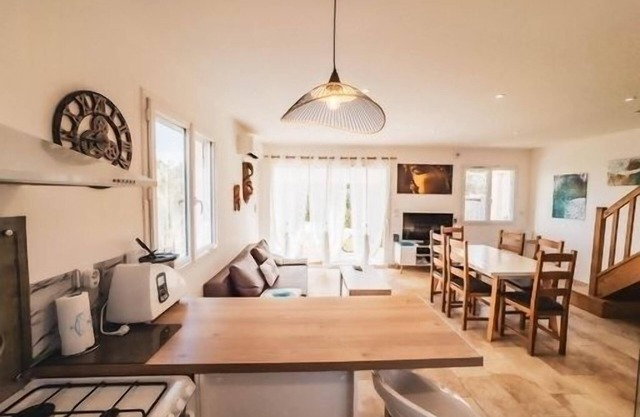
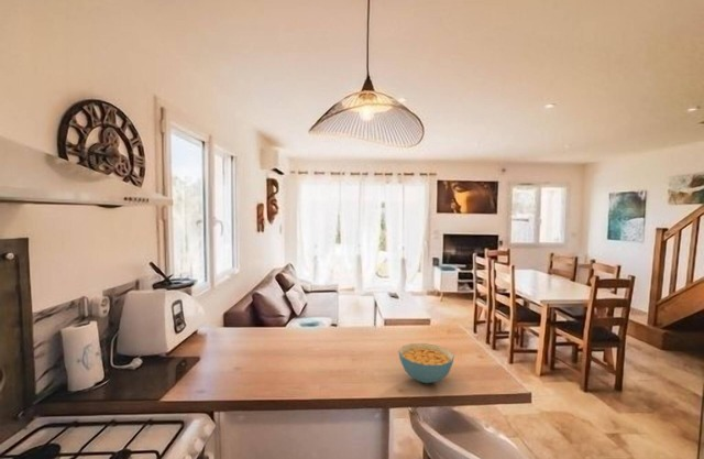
+ cereal bowl (425, 365)
